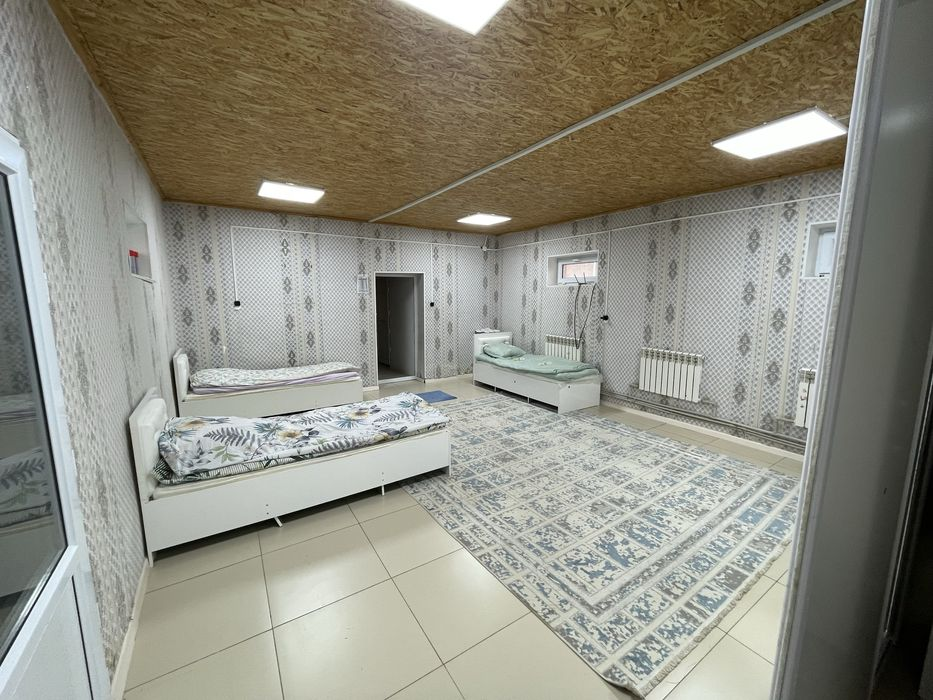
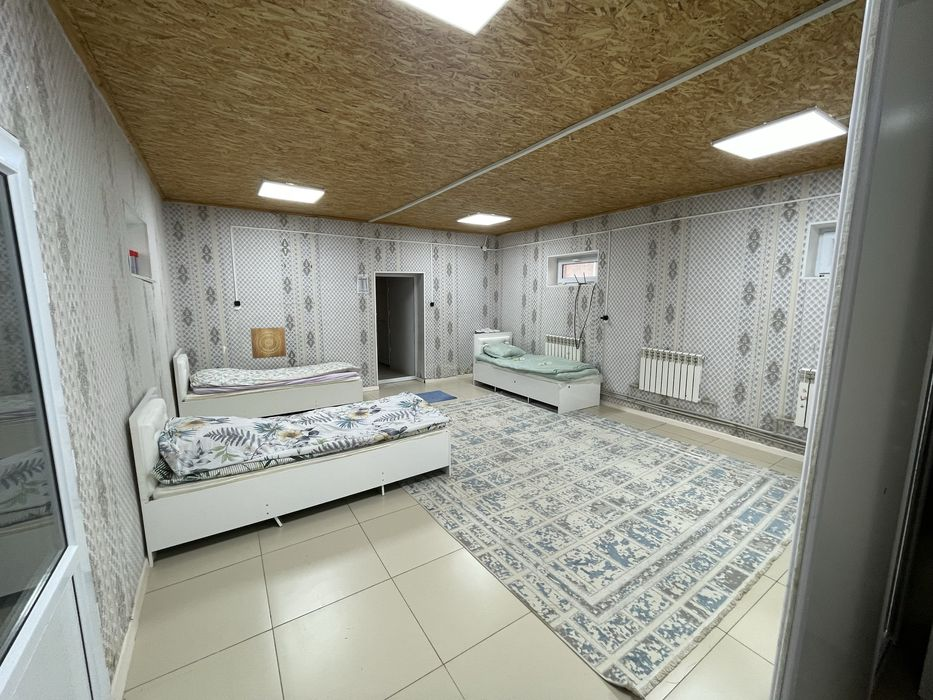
+ wall art (268, 342)
